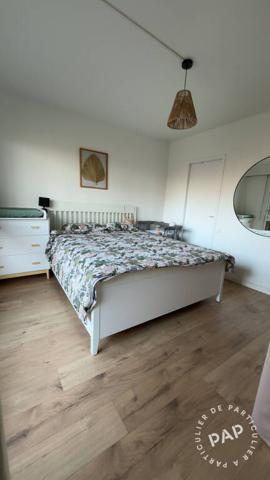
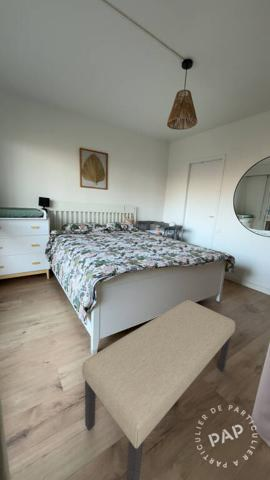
+ bench (169, 363)
